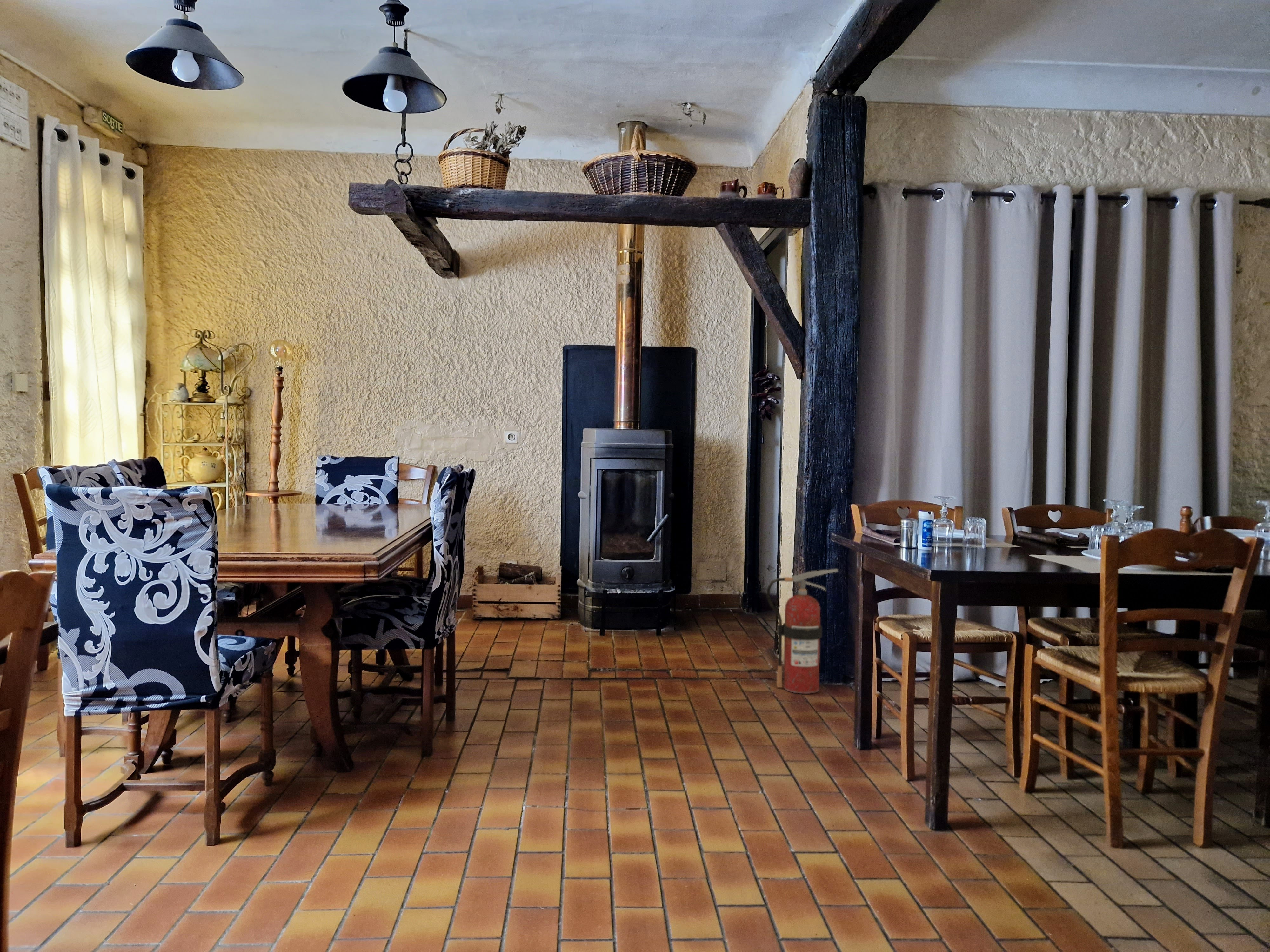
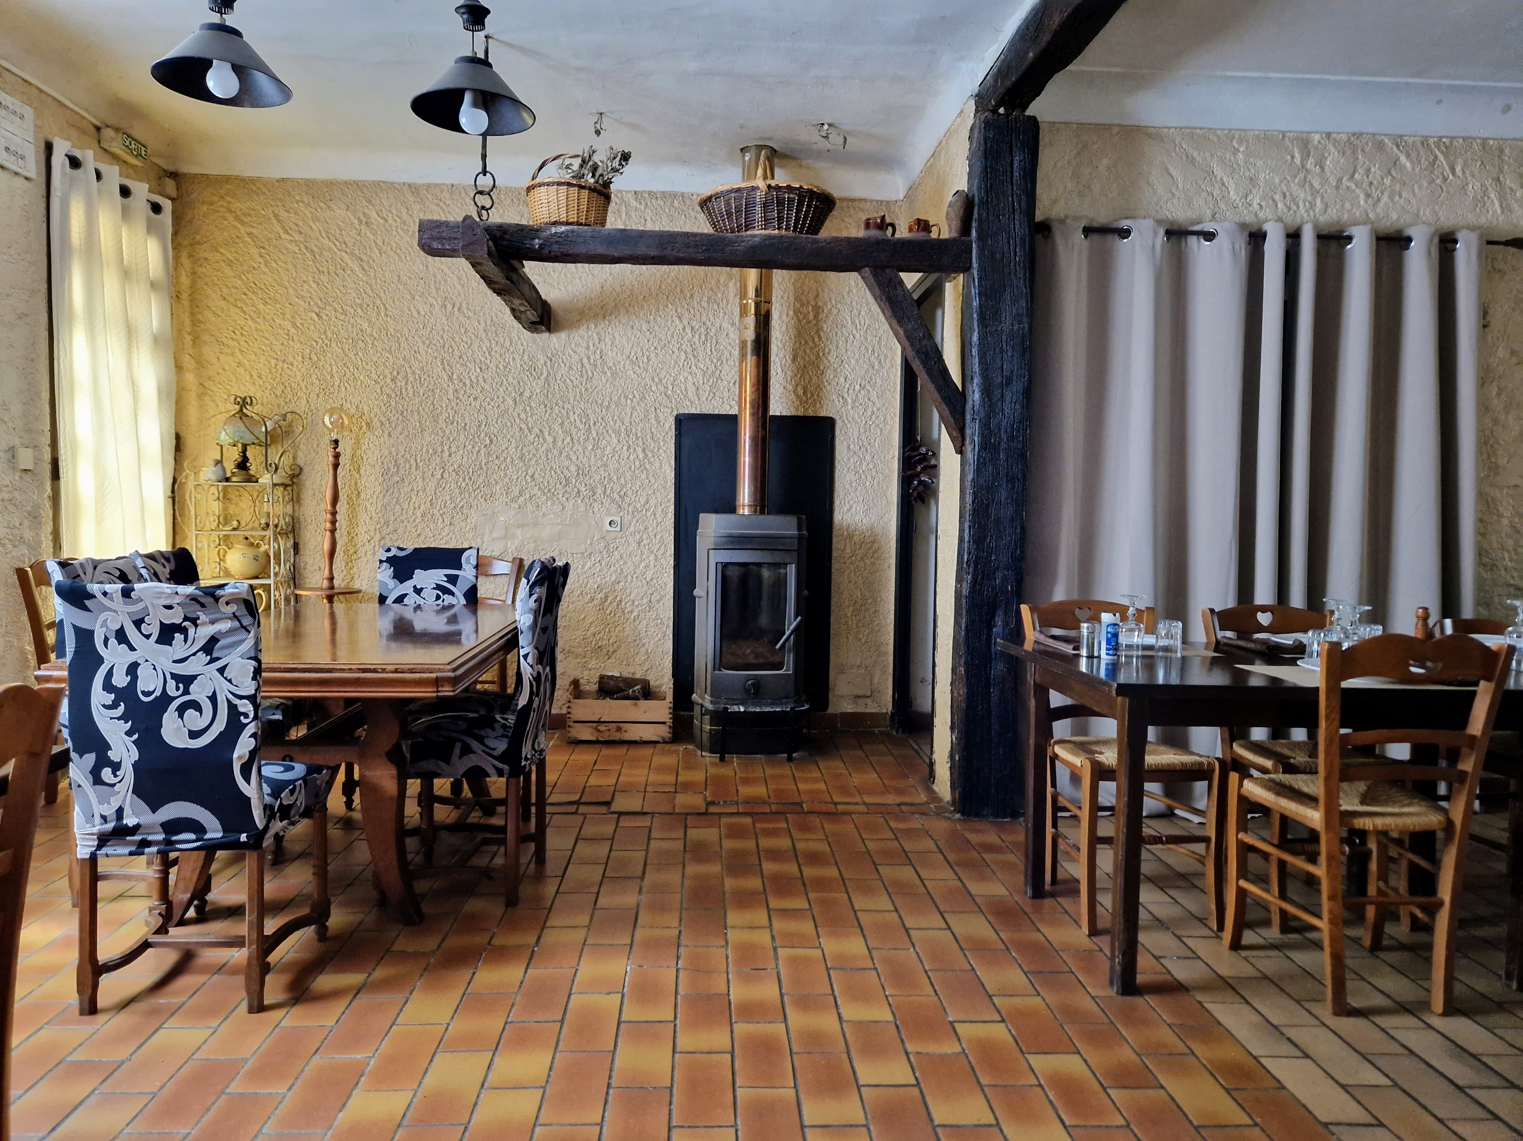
- fire extinguisher (801, 629)
